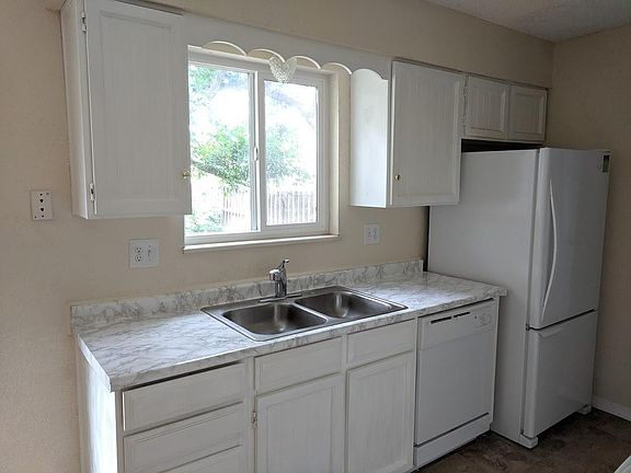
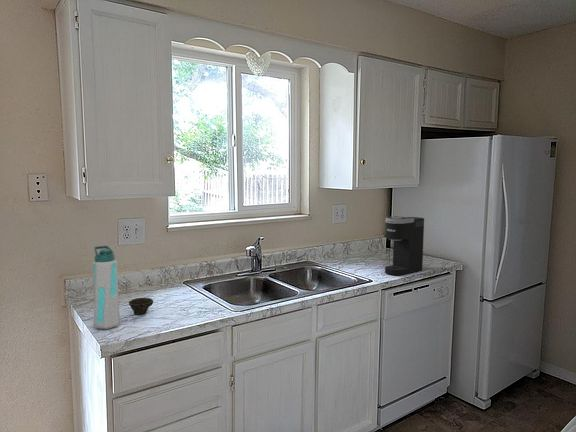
+ water bottle (105, 287)
+ cup (142, 306)
+ coffee maker (404, 244)
